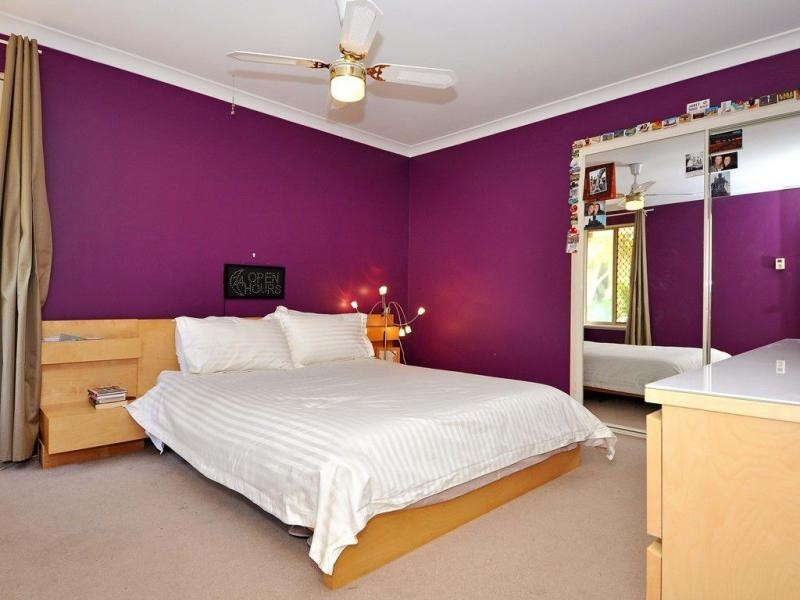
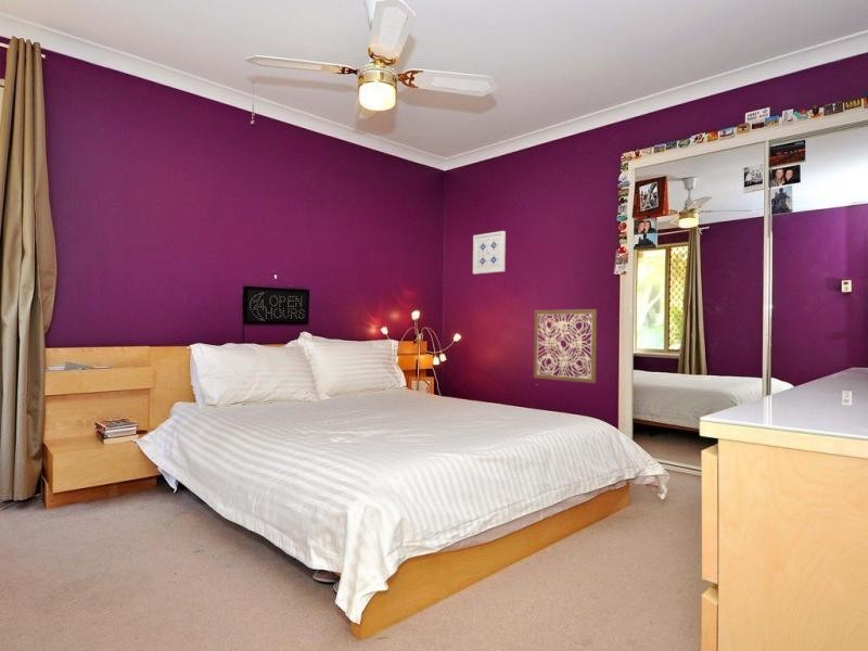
+ wall art (488, 253)
+ wall art (566, 344)
